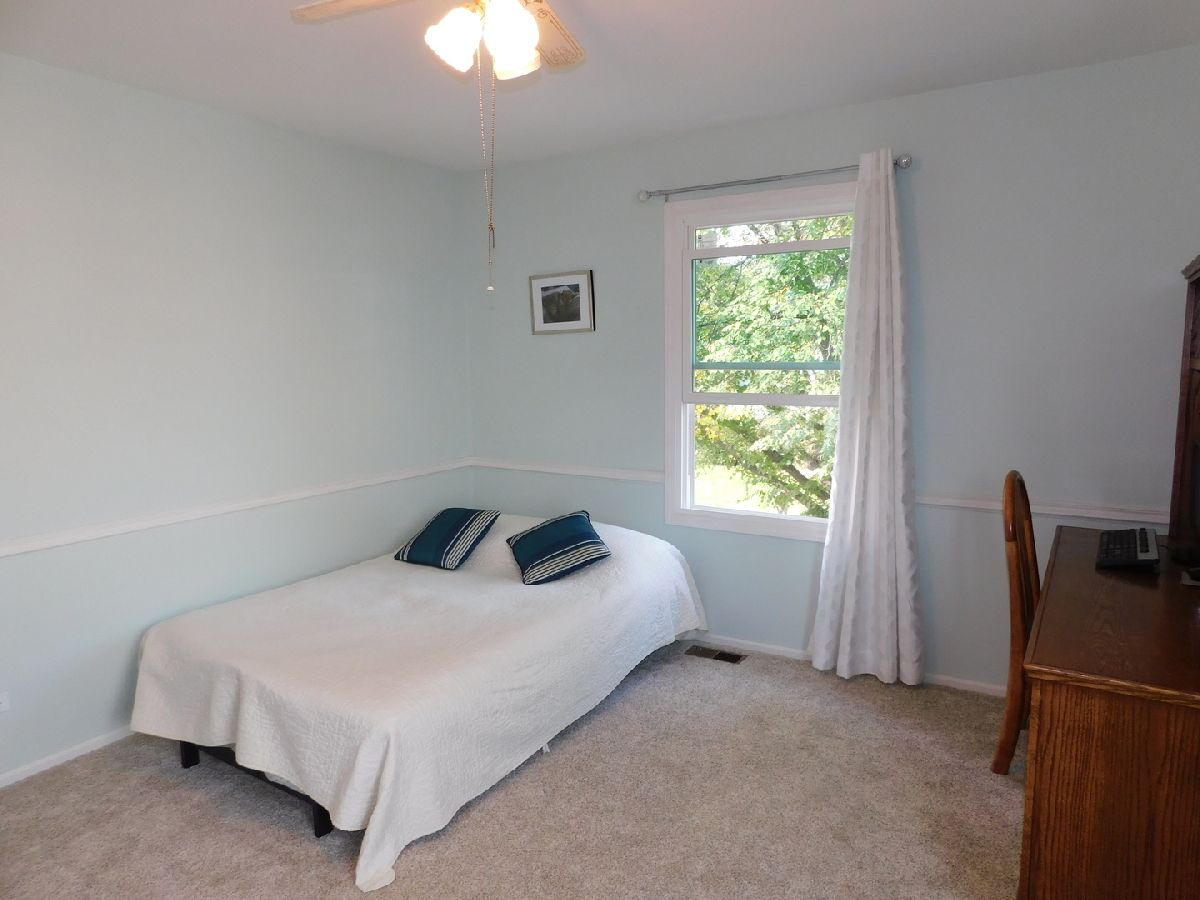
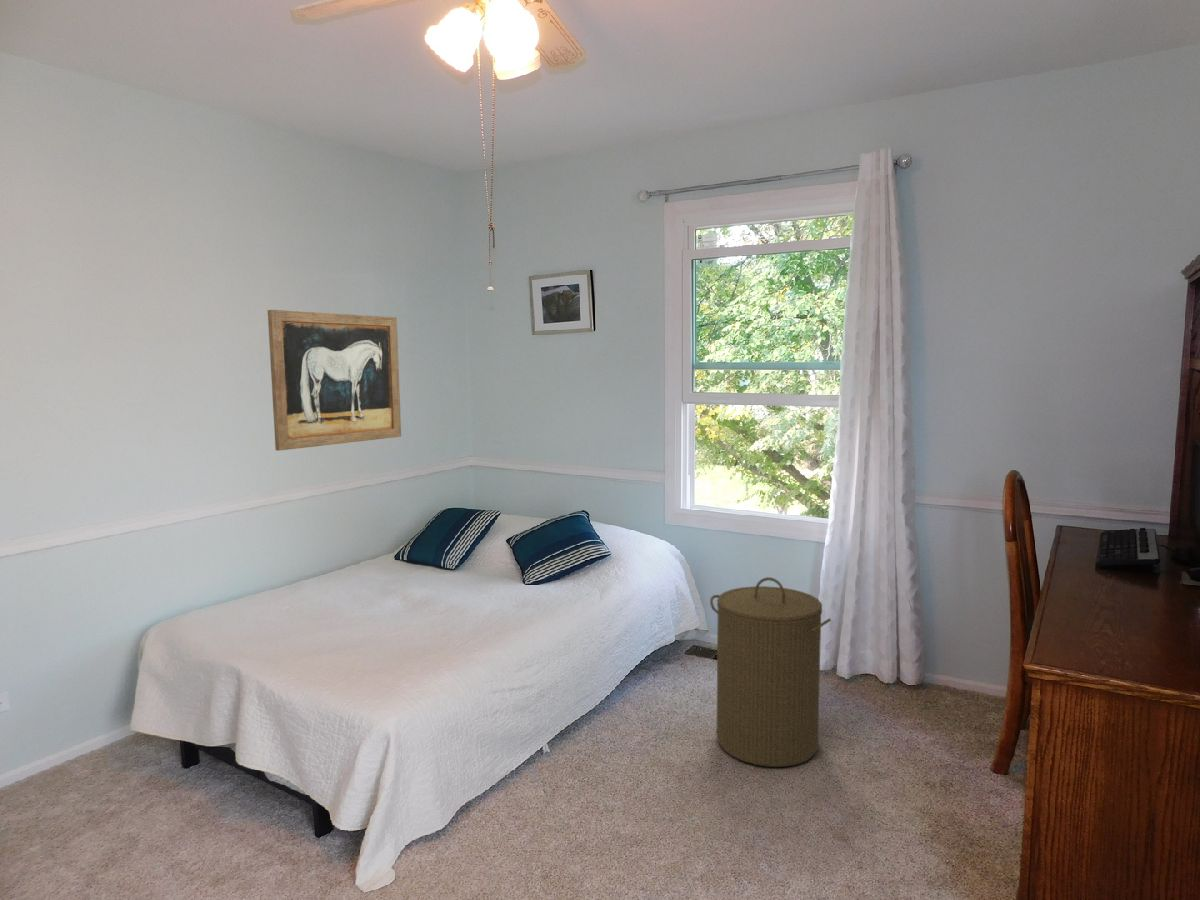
+ wall art (340, 379)
+ laundry hamper (767, 660)
